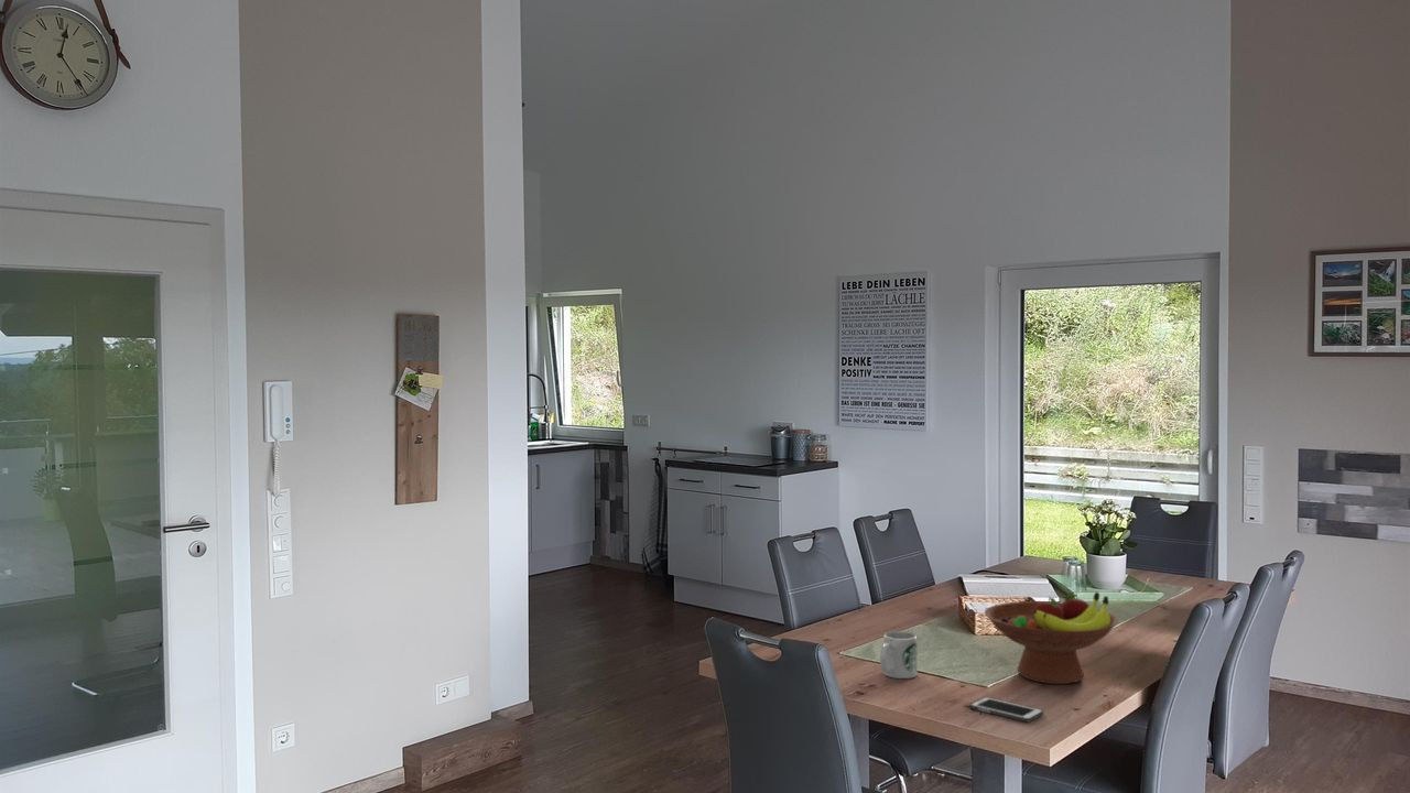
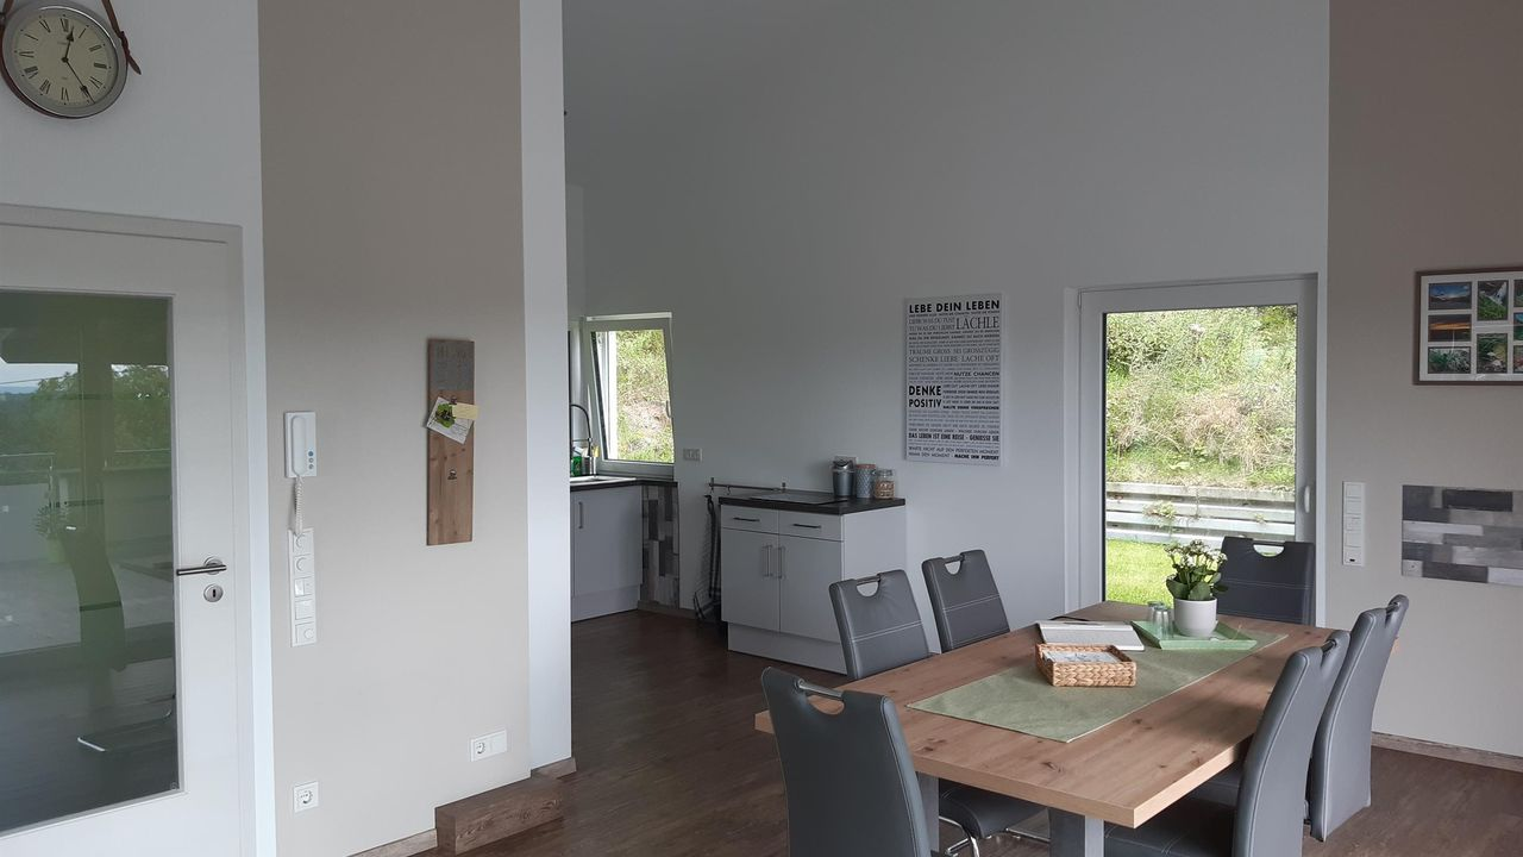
- mug (896, 655)
- cell phone (1006, 709)
- fruit bowl (1050, 633)
